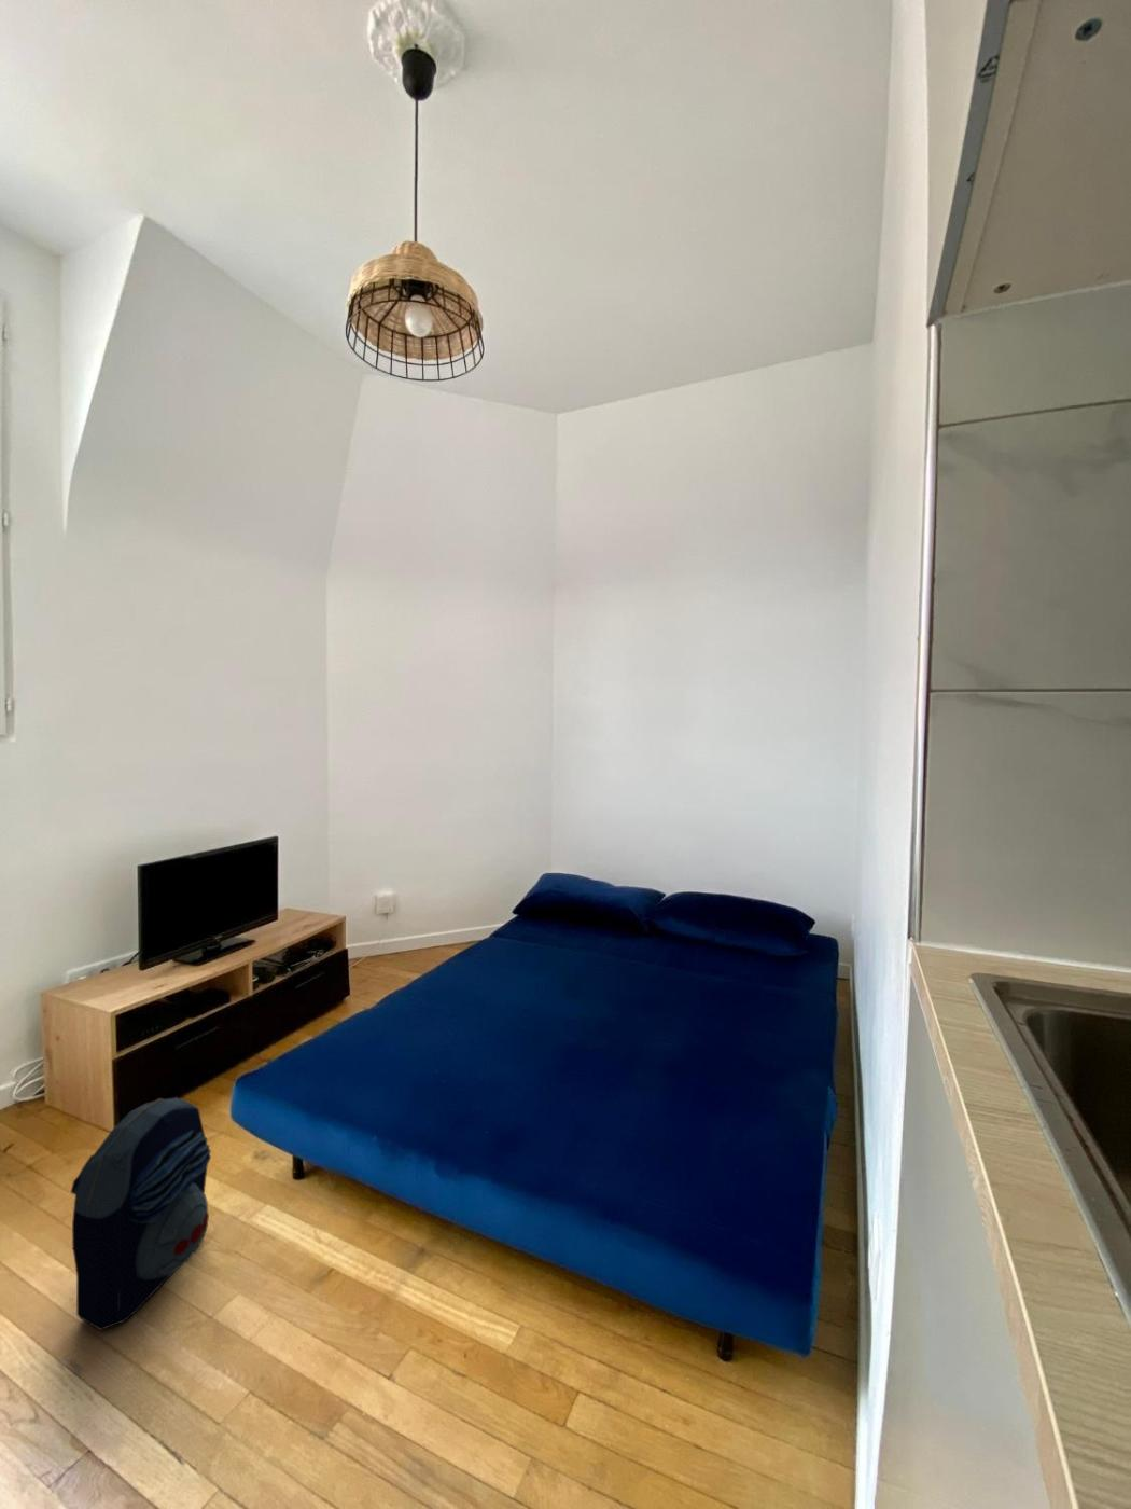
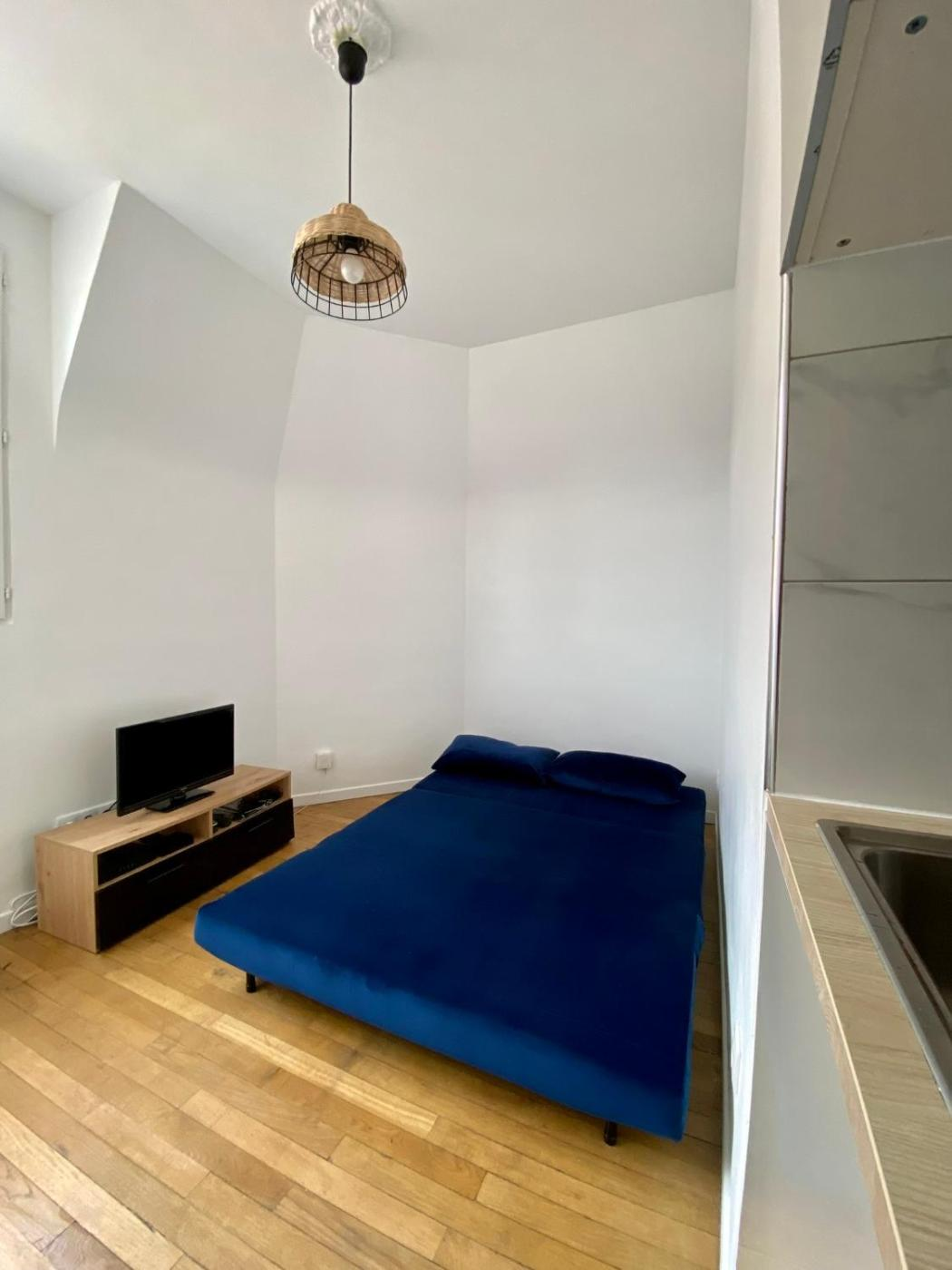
- backpack (145, 1189)
